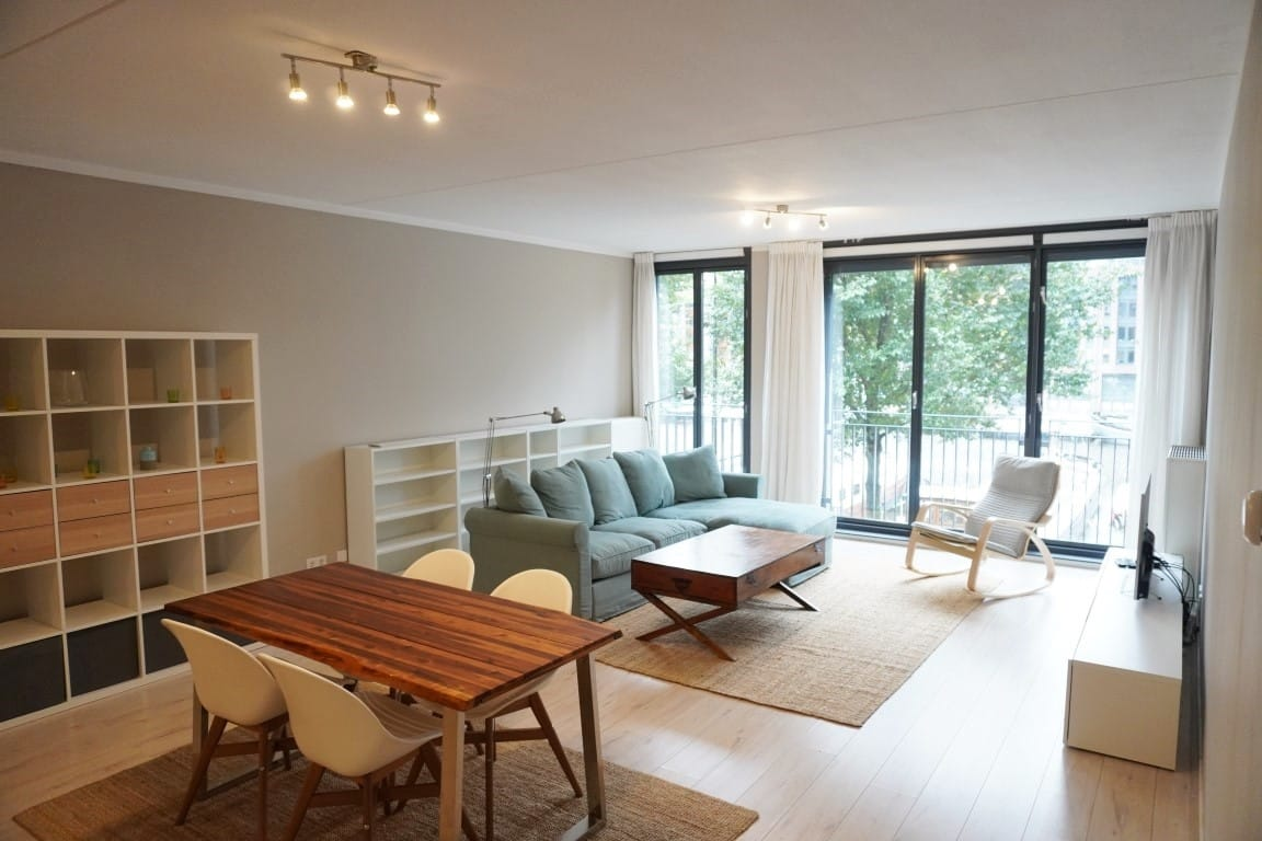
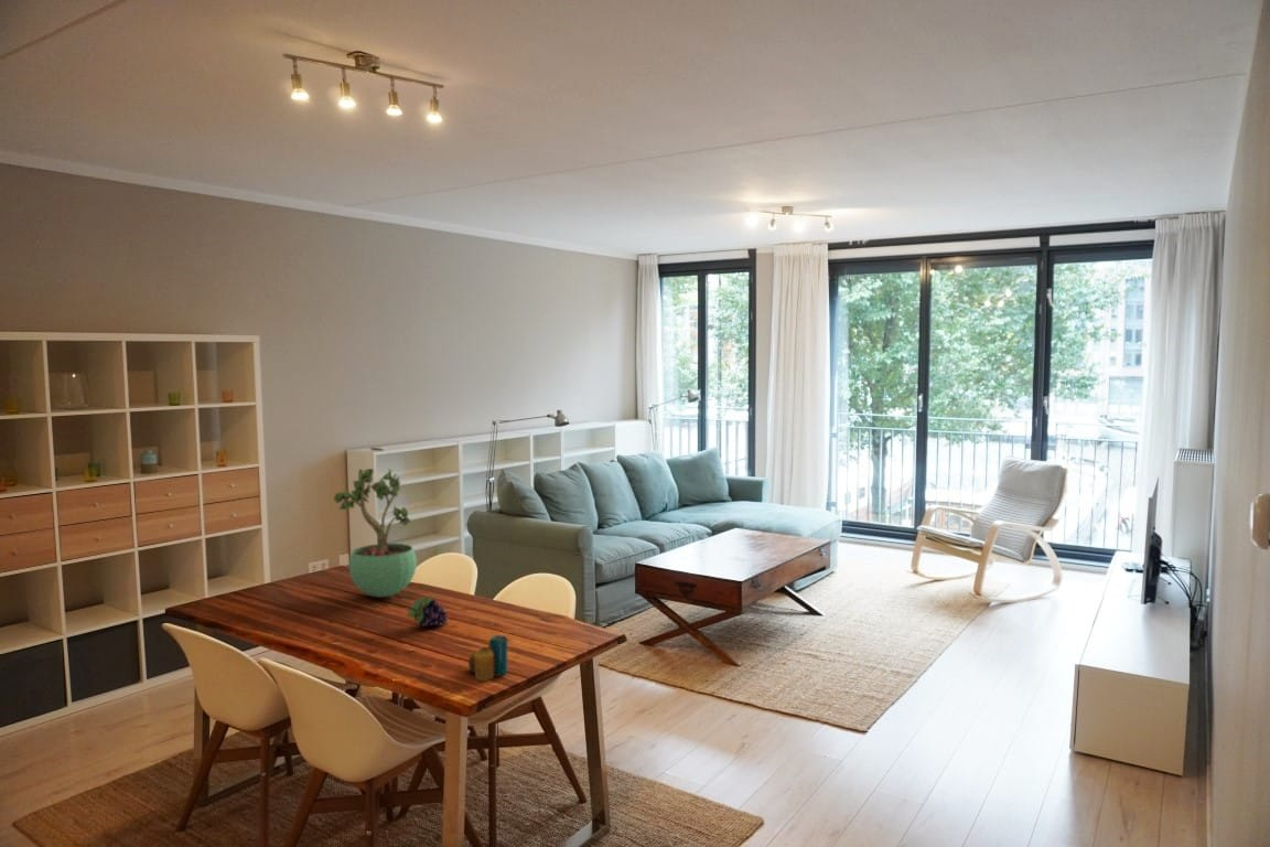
+ fruit (427, 610)
+ candle (484, 655)
+ potted plant (378, 533)
